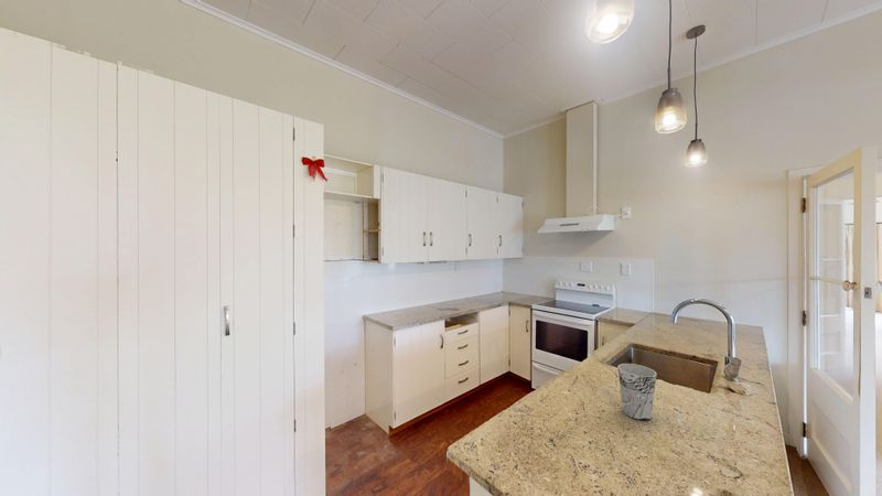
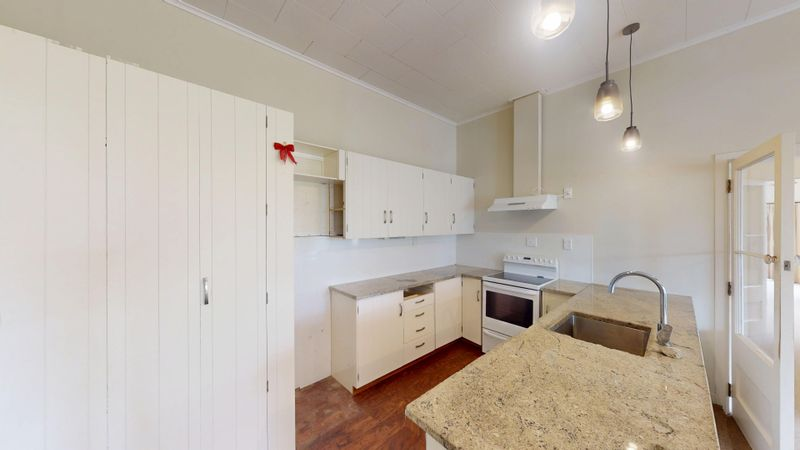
- cup (636, 391)
